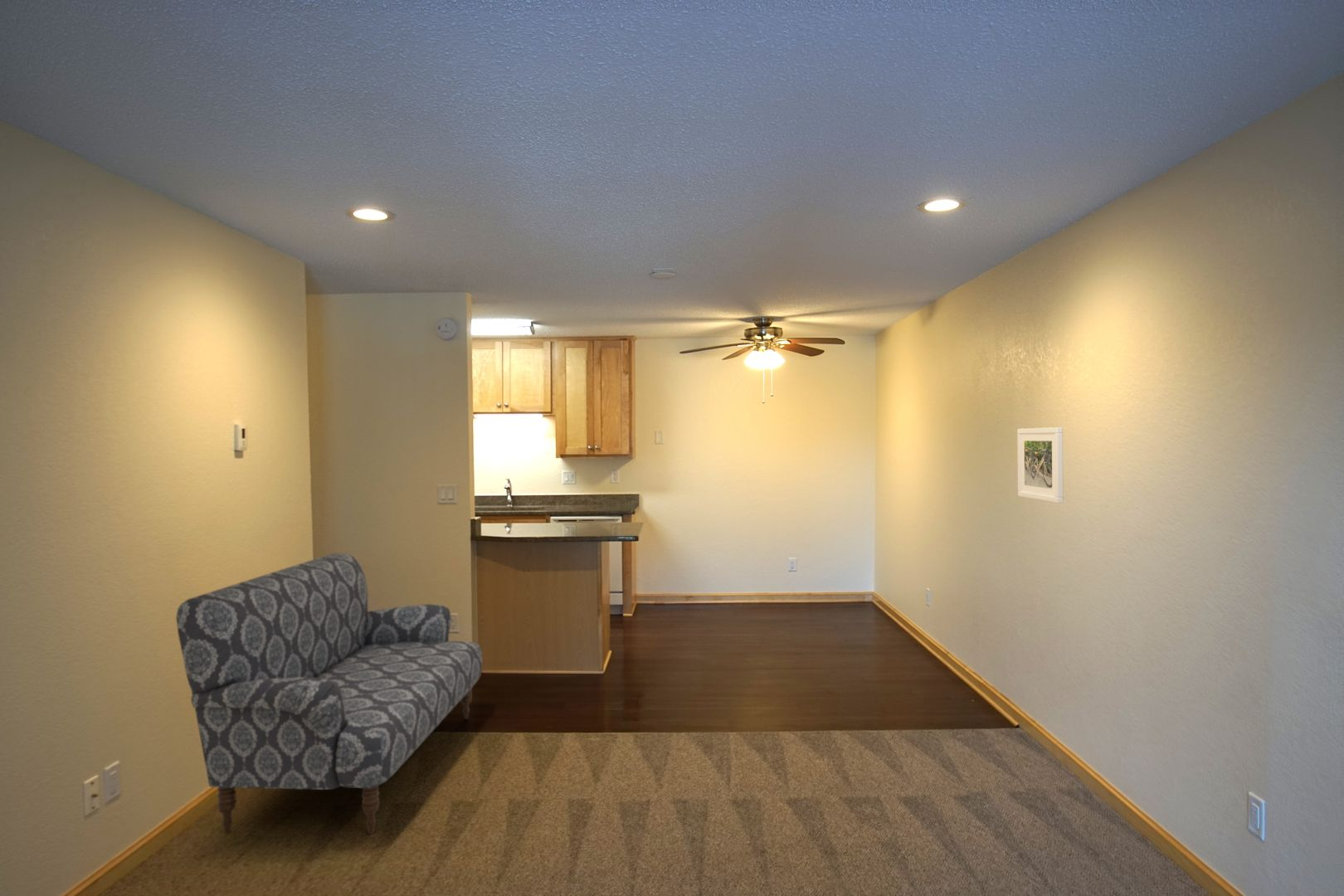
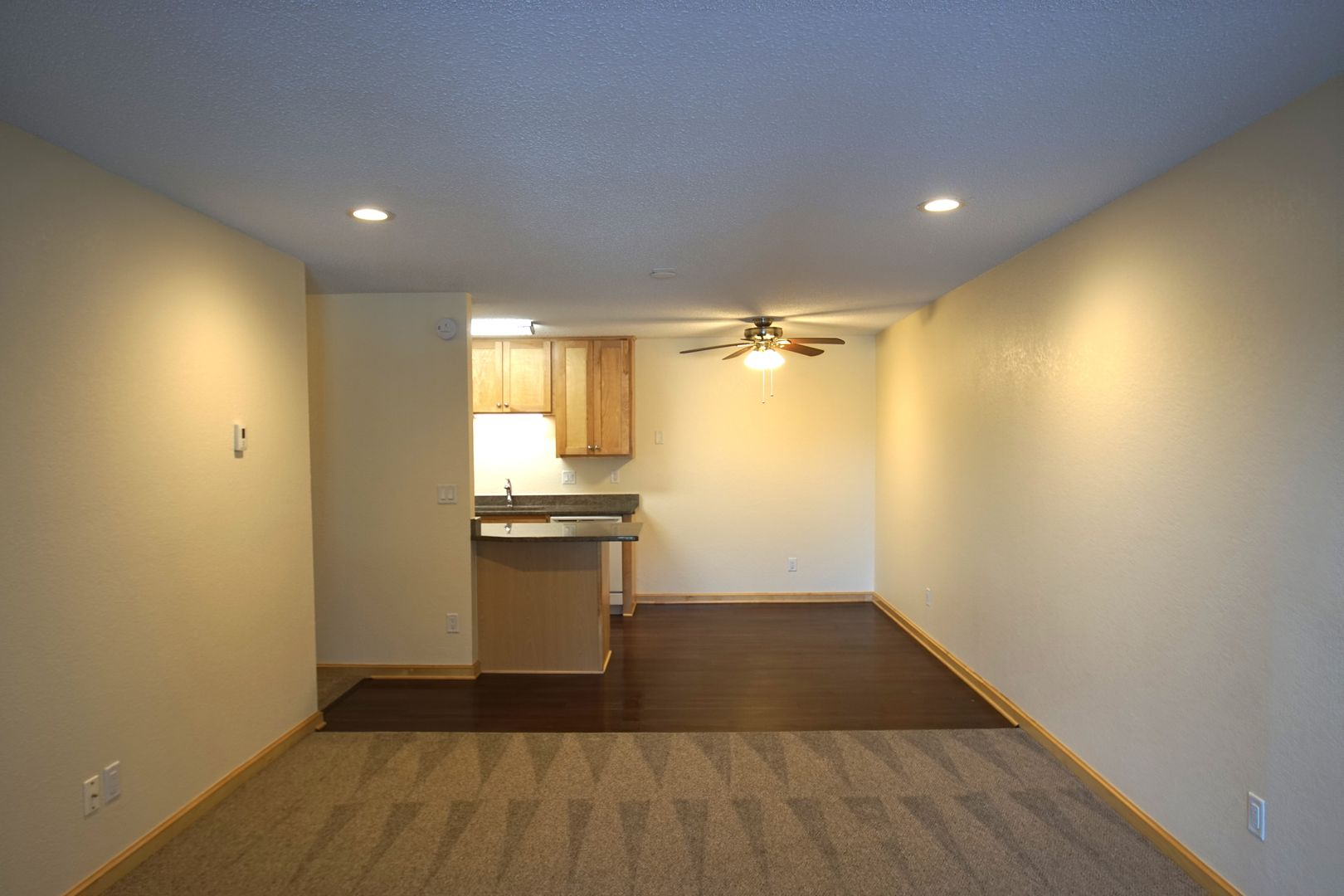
- sofa (358, 669)
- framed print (1039, 464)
